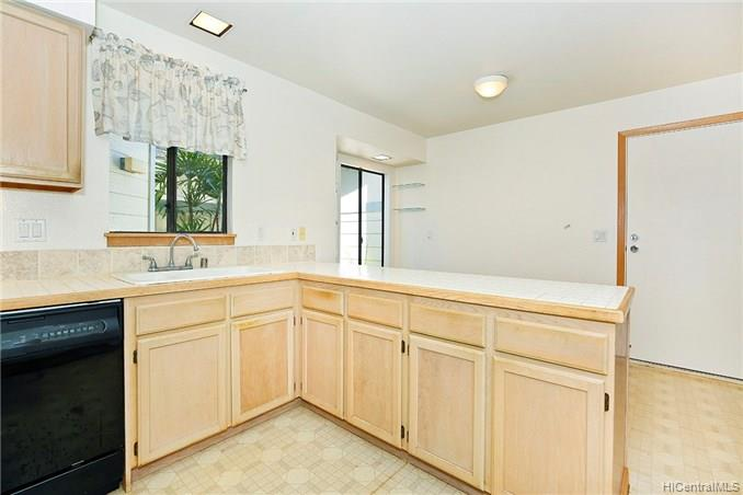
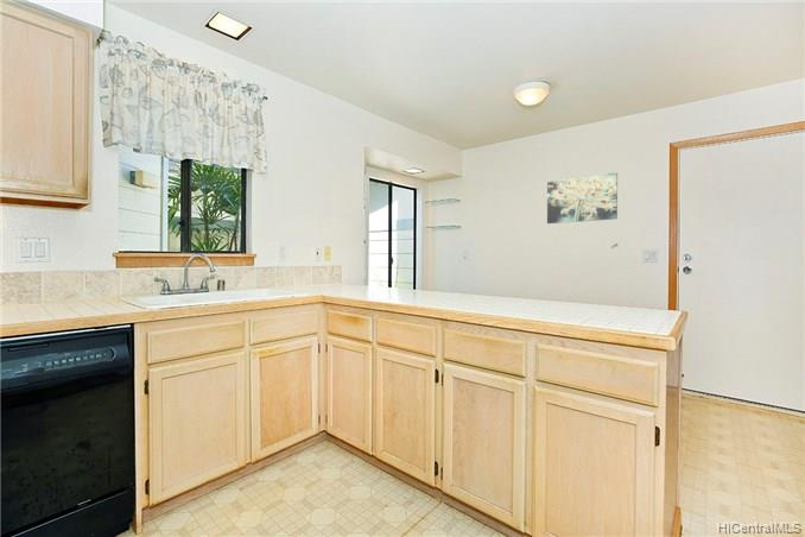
+ wall art (579, 200)
